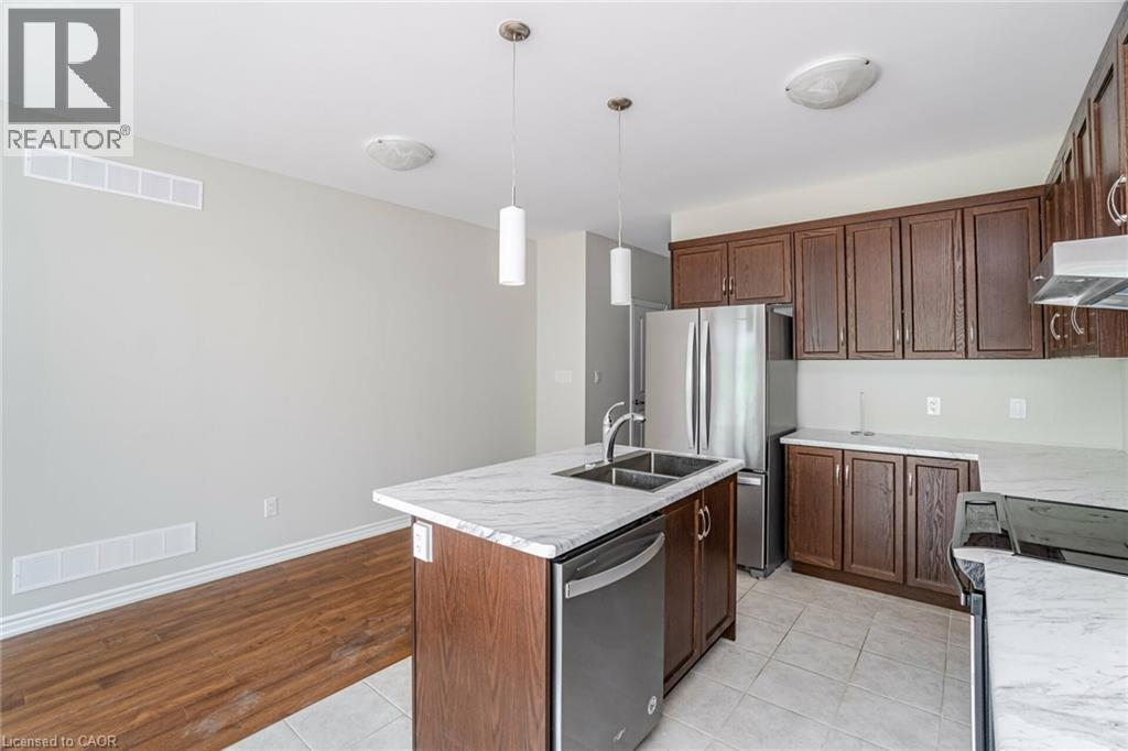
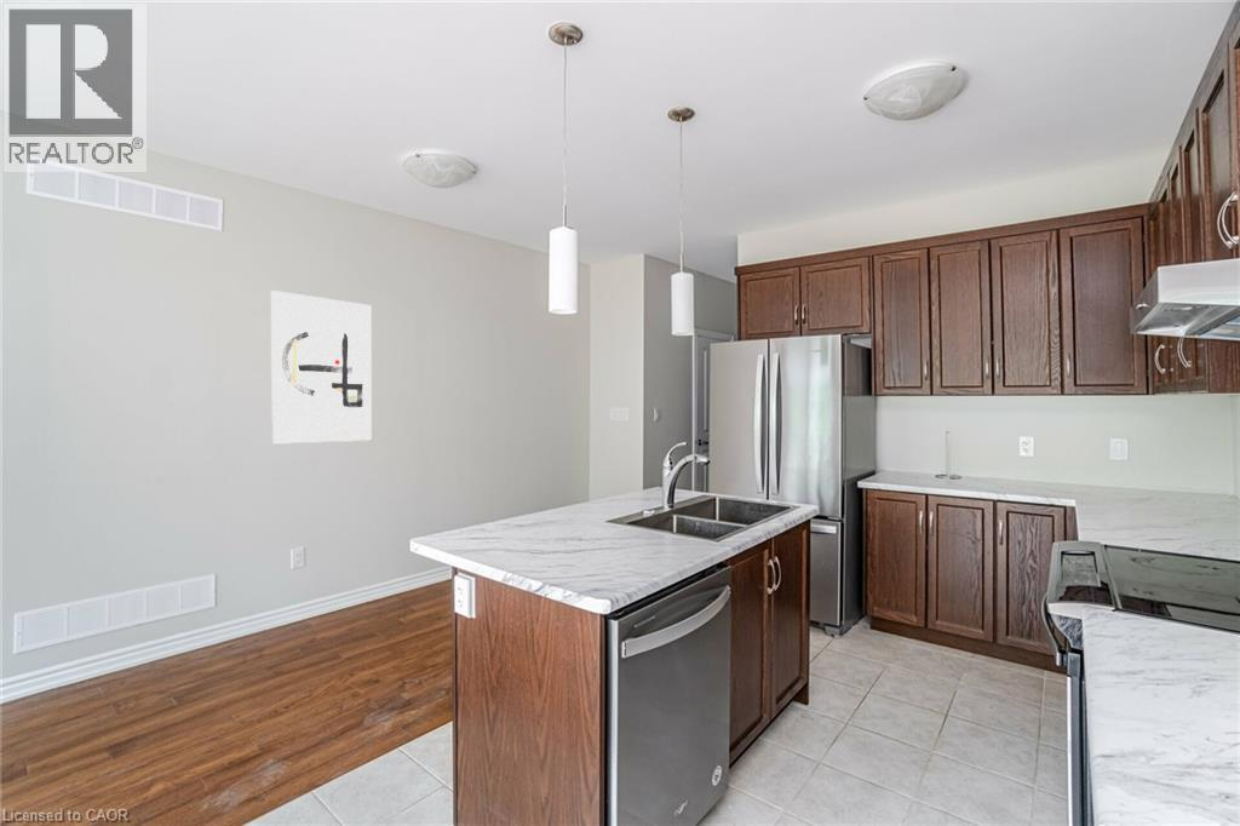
+ wall art (323, 369)
